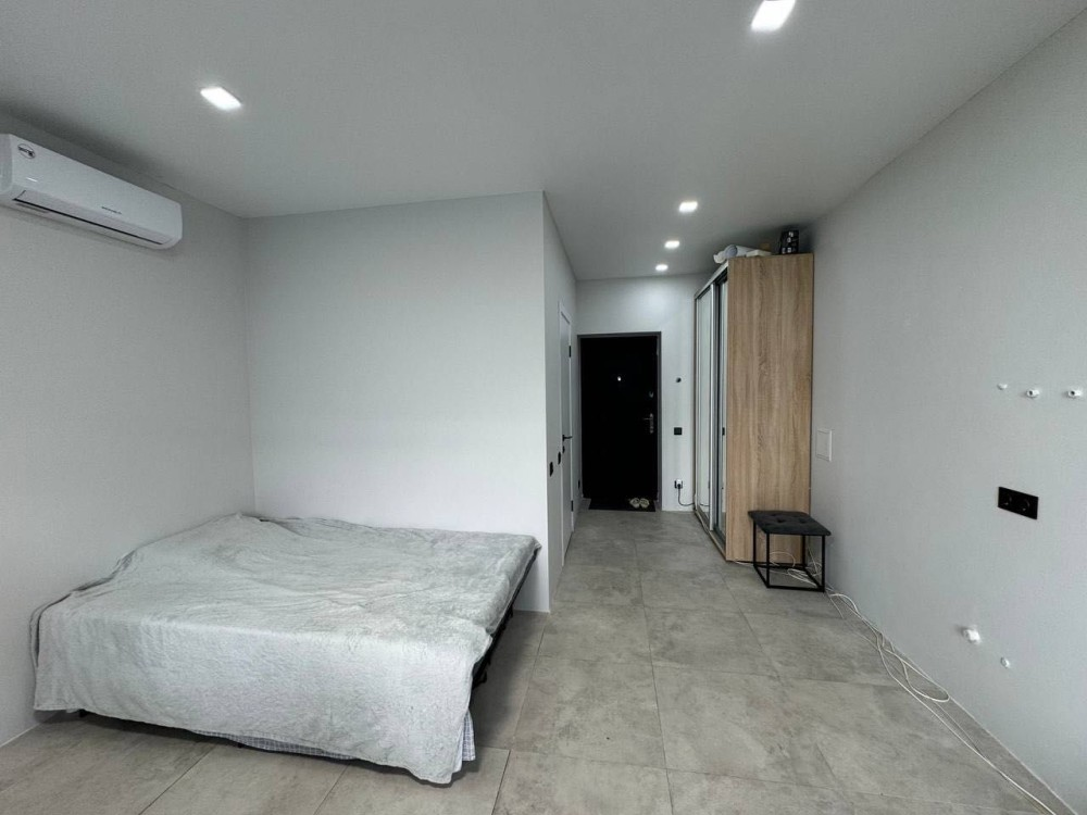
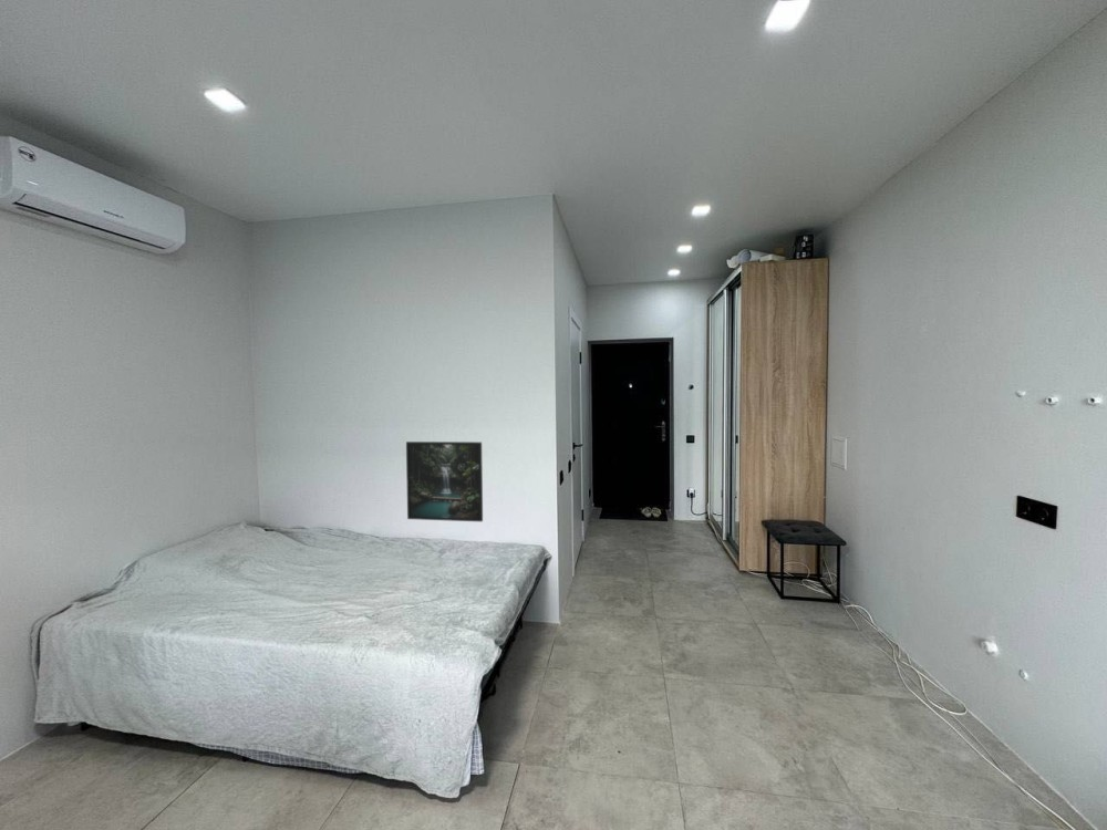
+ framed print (444, 480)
